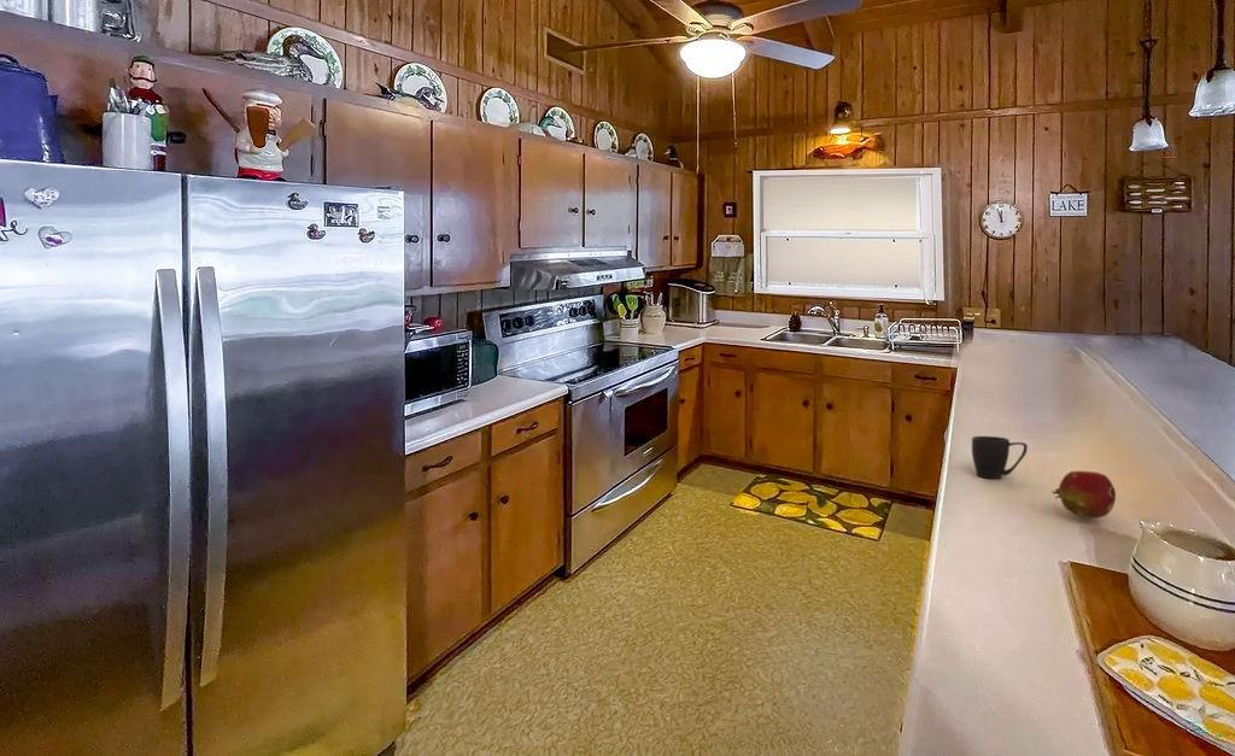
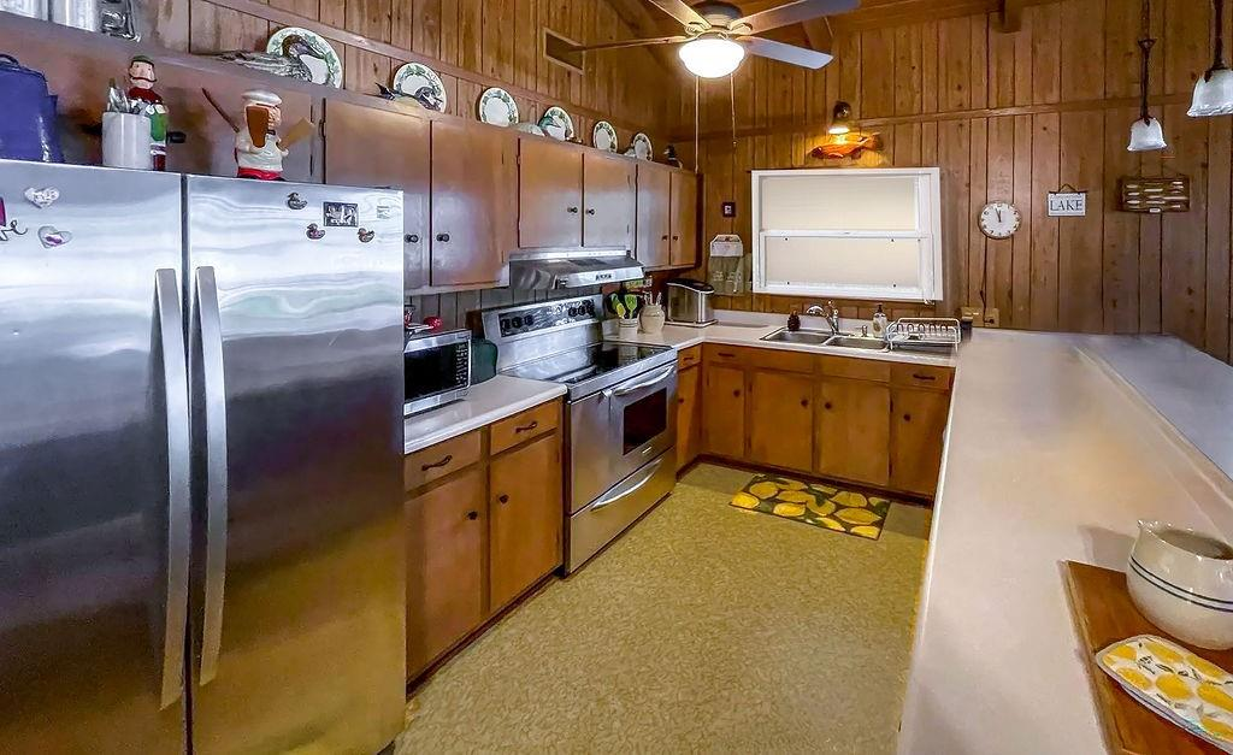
- fruit (1082, 493)
- mug (997, 457)
